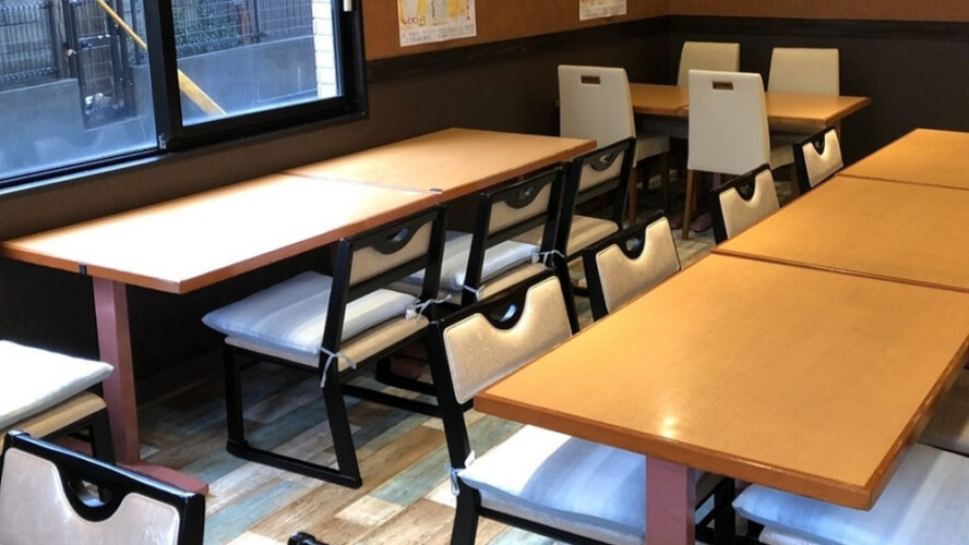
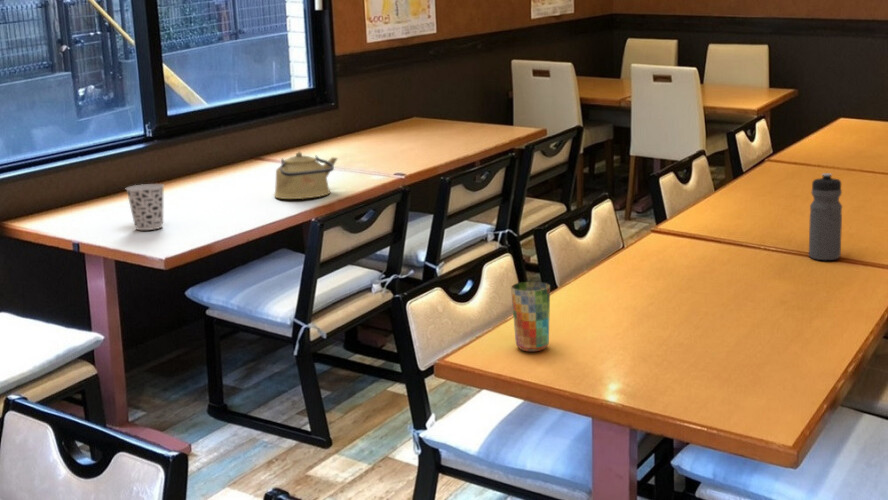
+ kettle (306, 172)
+ cup (531, 317)
+ water bottle (825, 215)
+ cup (147, 207)
